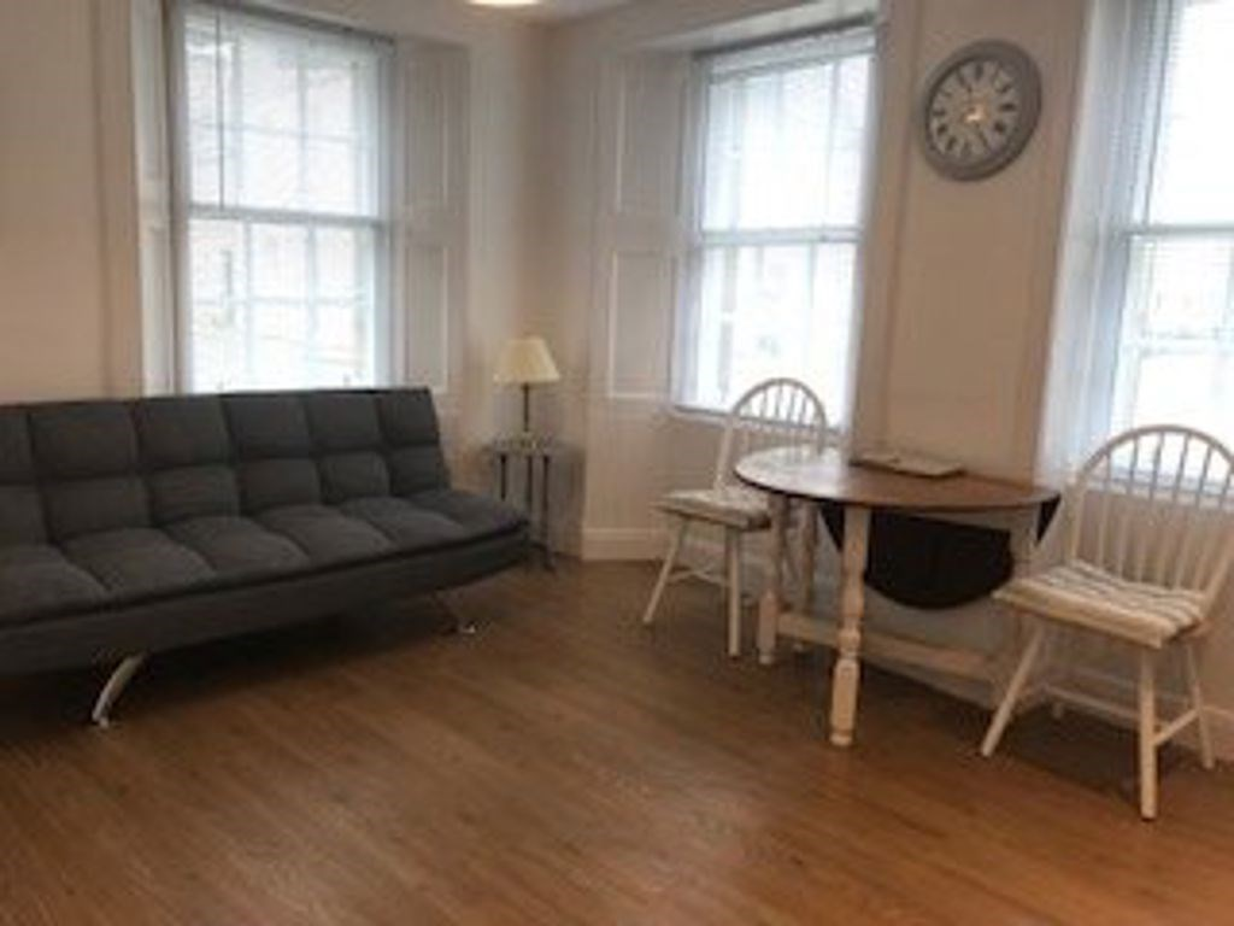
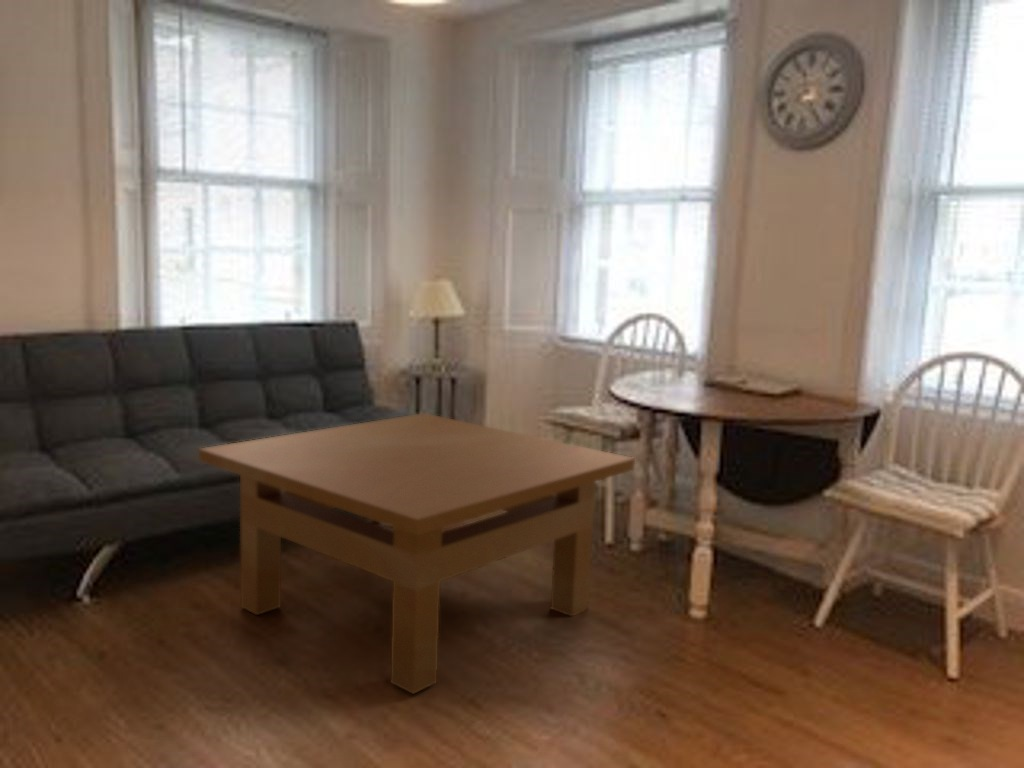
+ table (419, 531)
